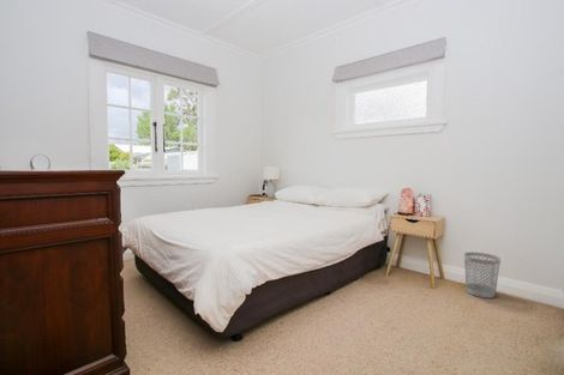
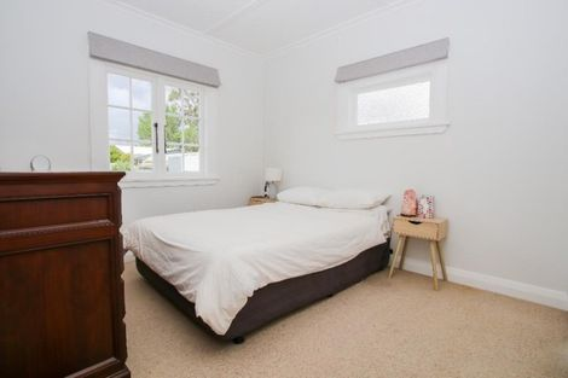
- wastebasket (480, 274)
